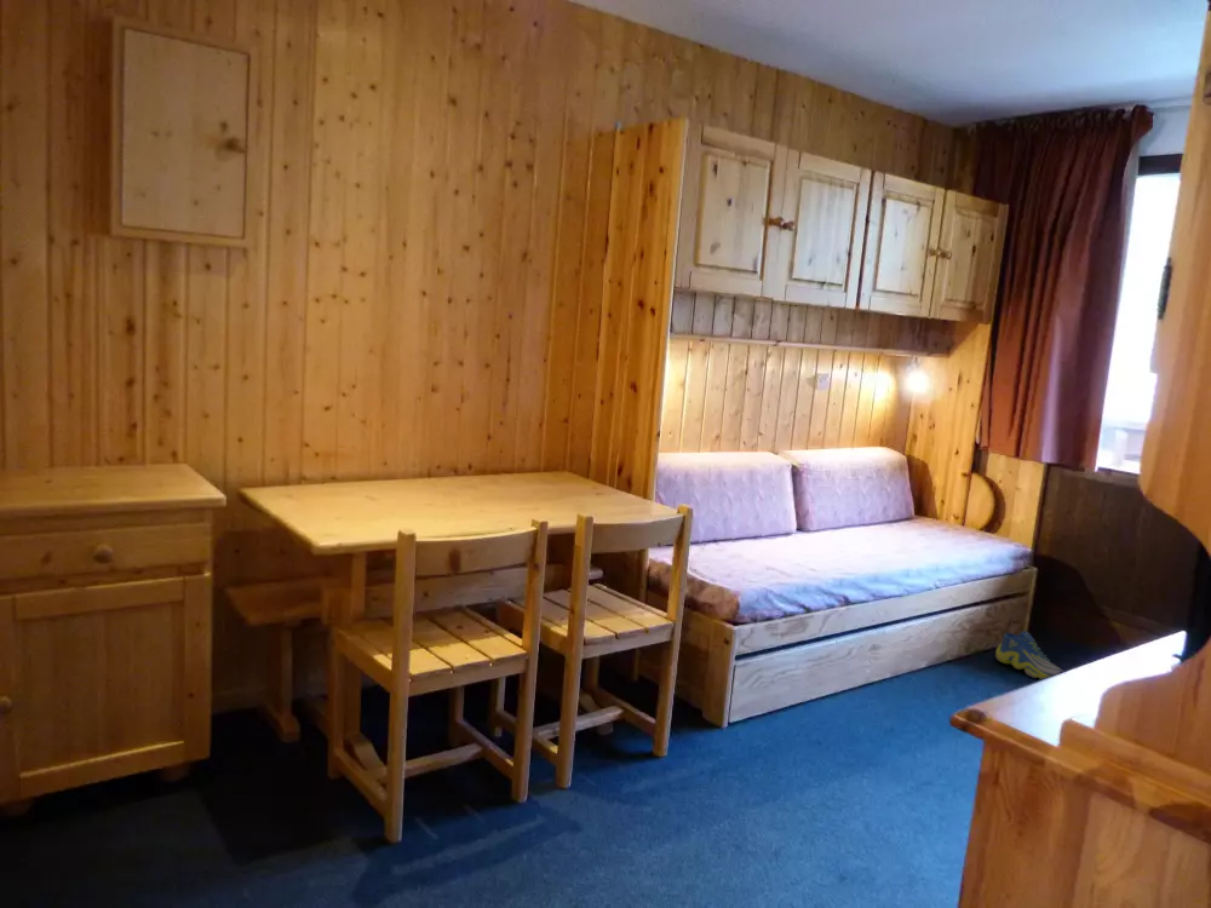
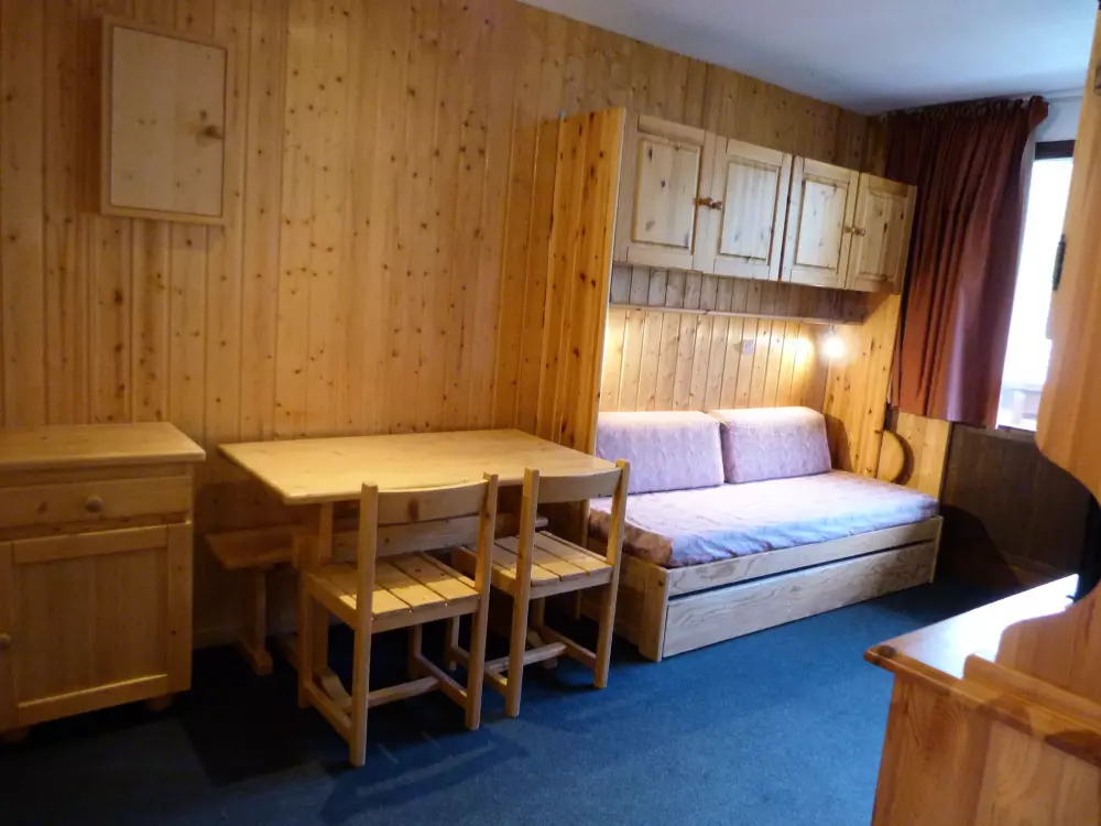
- sneaker (1029, 654)
